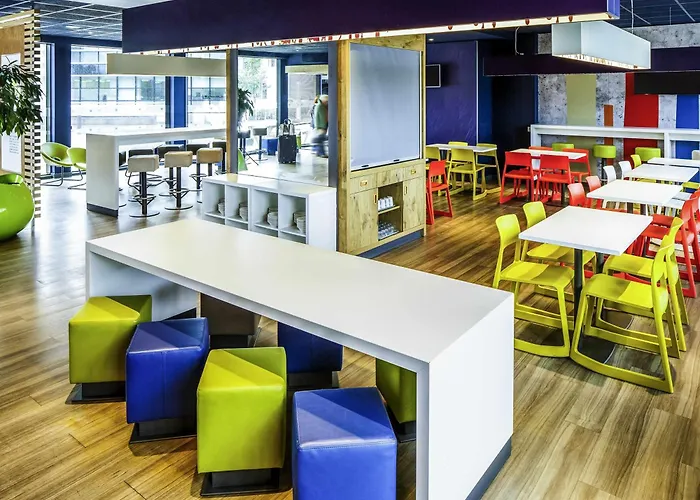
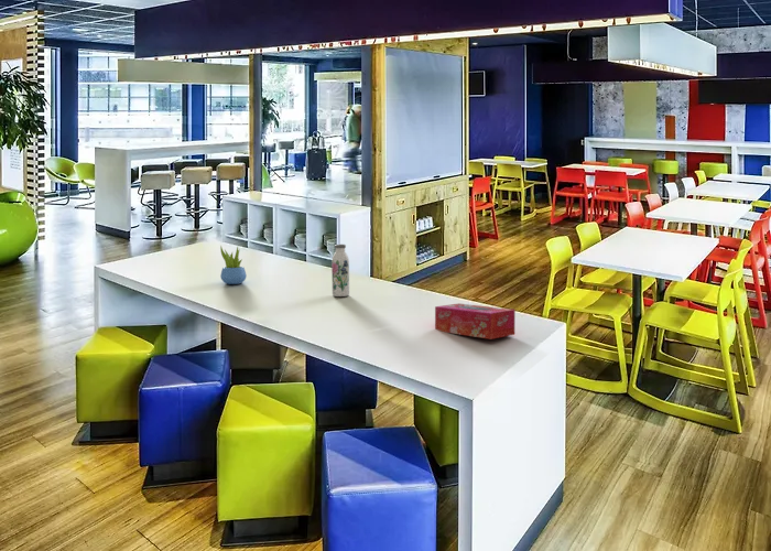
+ water bottle (340, 270)
+ succulent plant (232, 263)
+ tissue box (474, 320)
